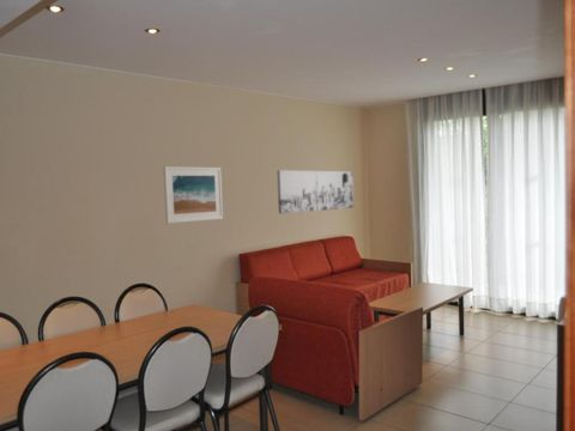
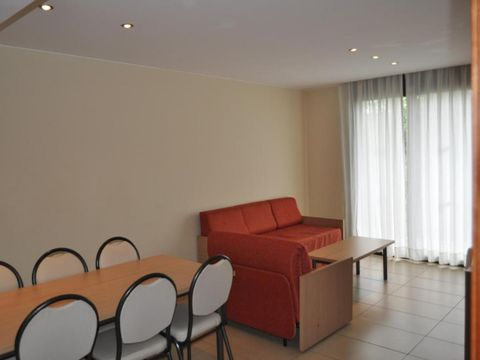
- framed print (194, 194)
- wall art (319, 190)
